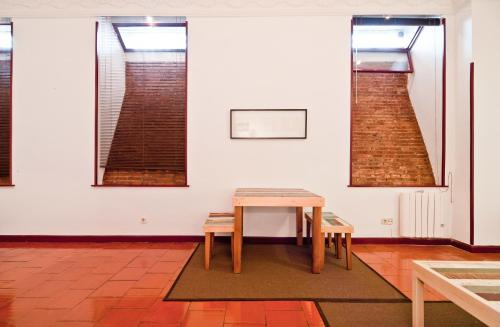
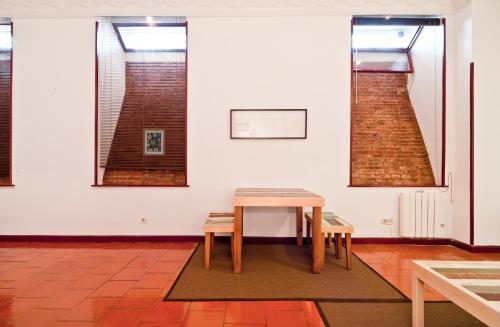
+ wall art (154, 142)
